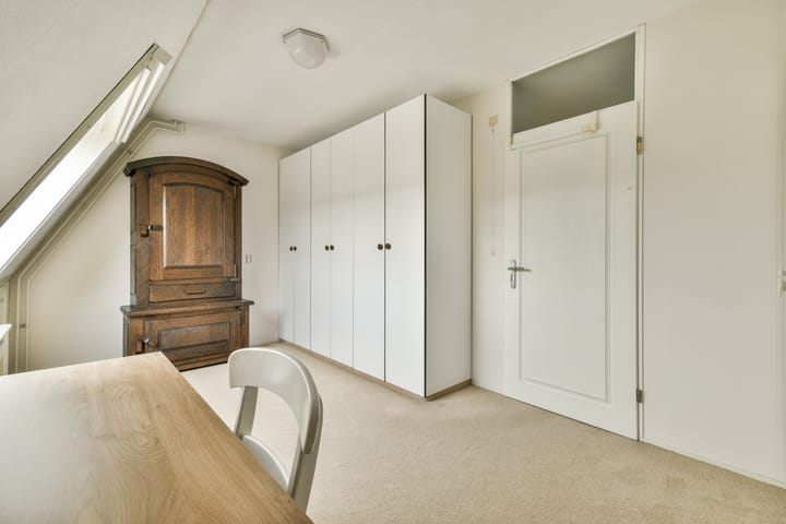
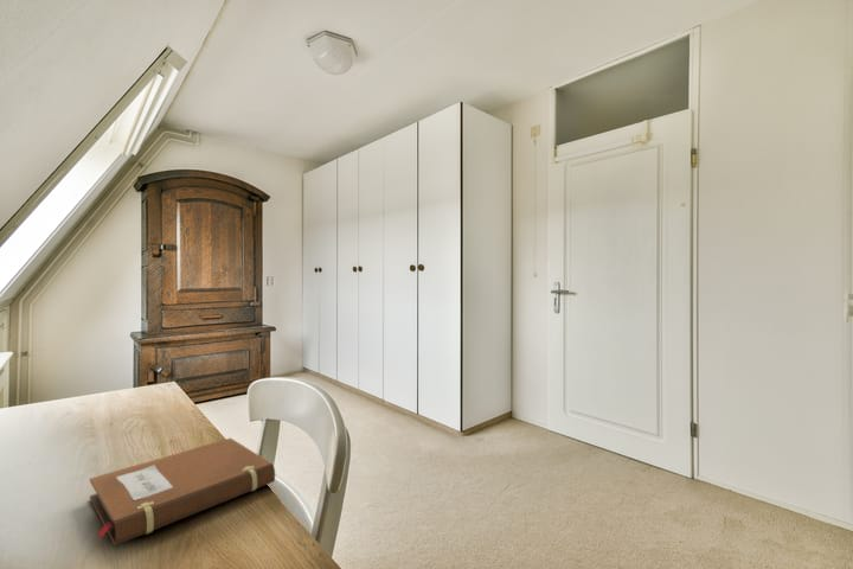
+ notebook (181, 481)
